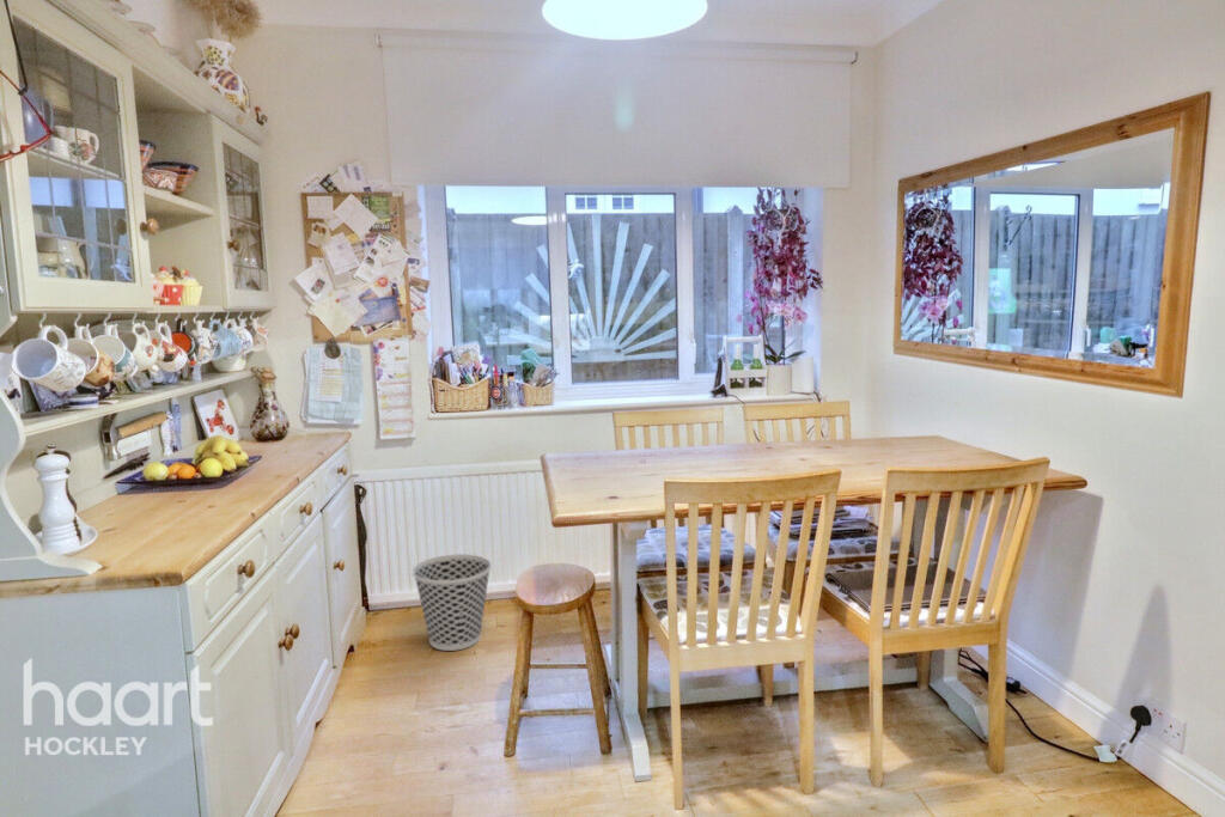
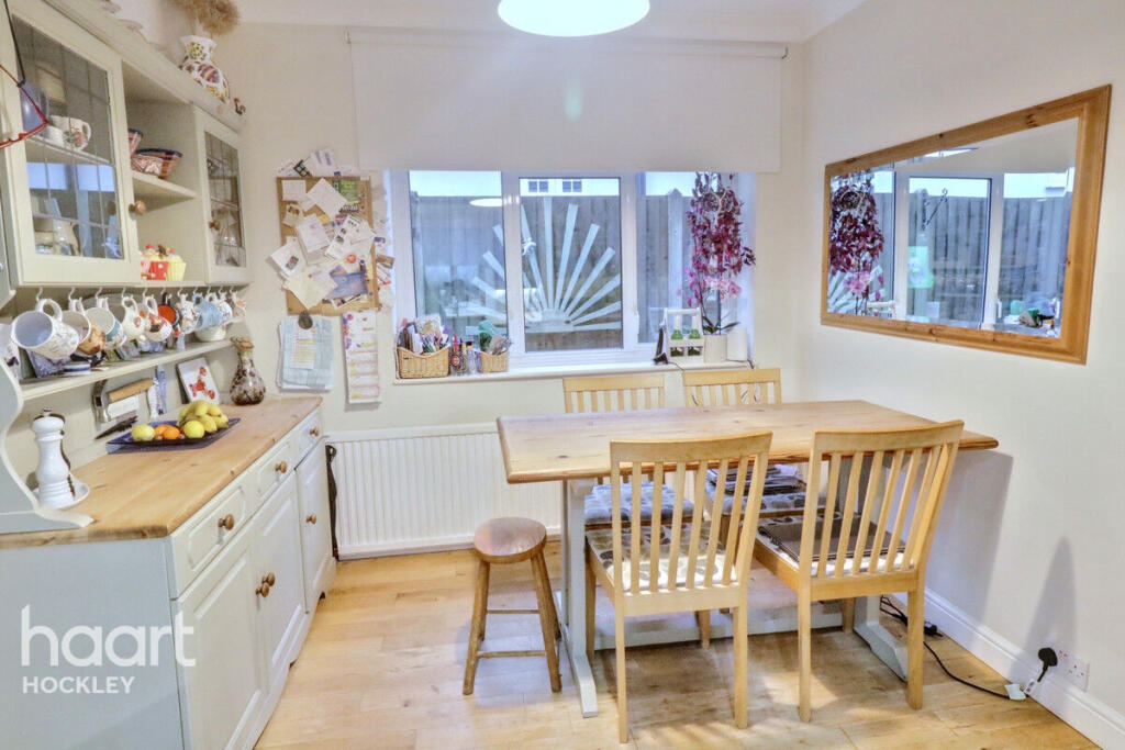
- wastebasket (453, 603)
